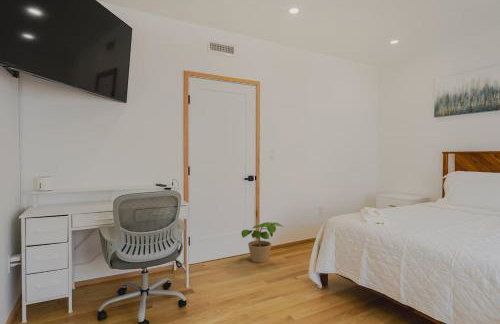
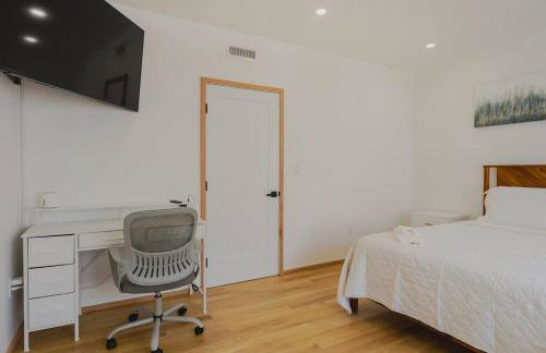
- potted plant (261, 242)
